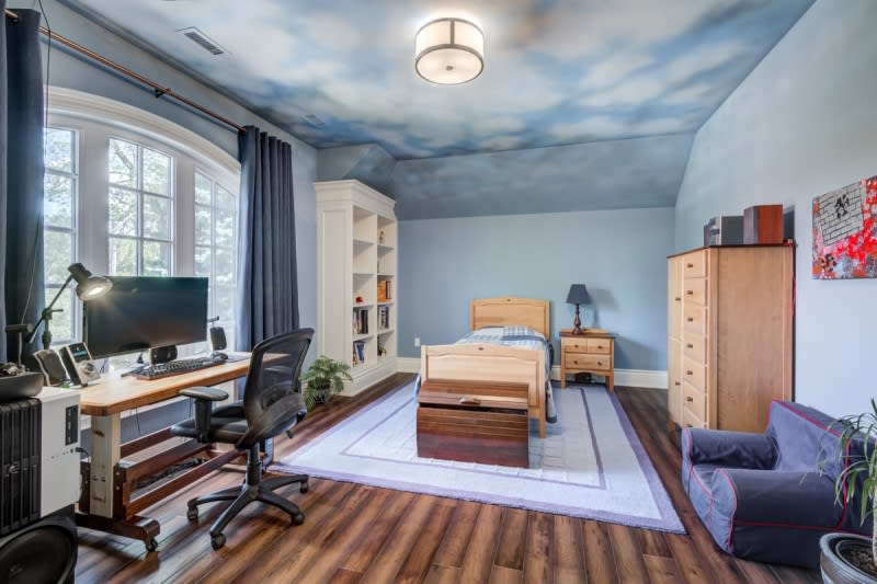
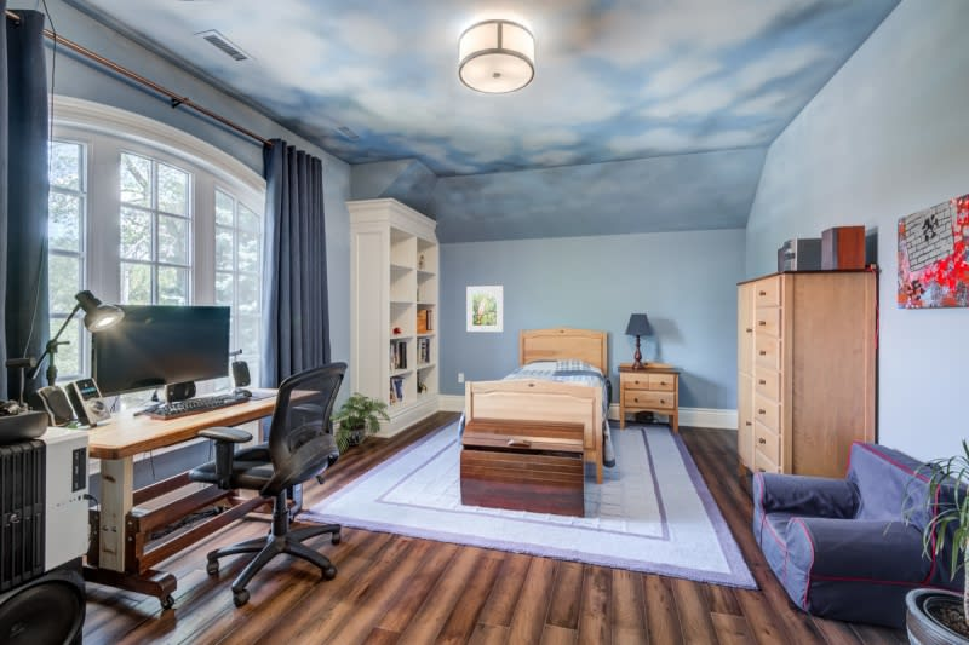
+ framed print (484, 309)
